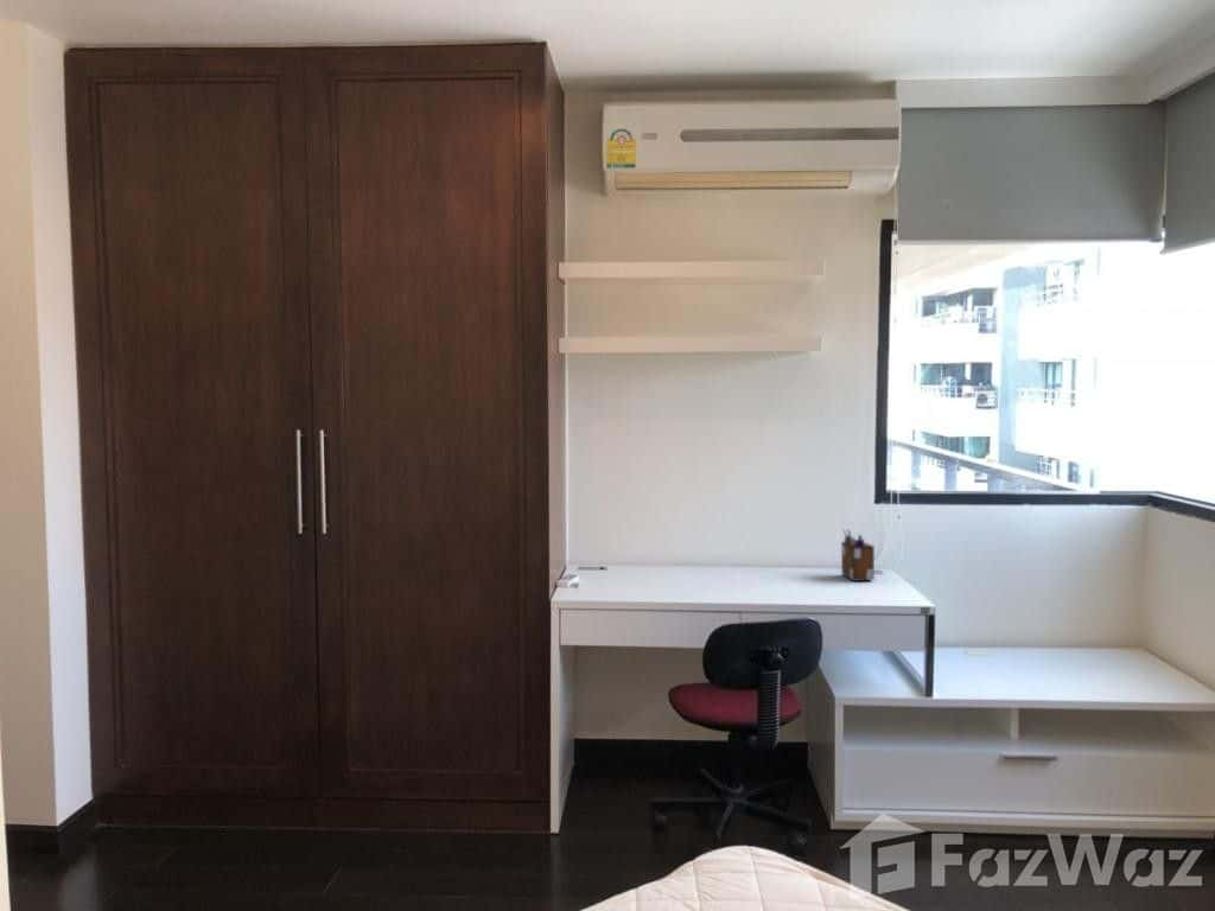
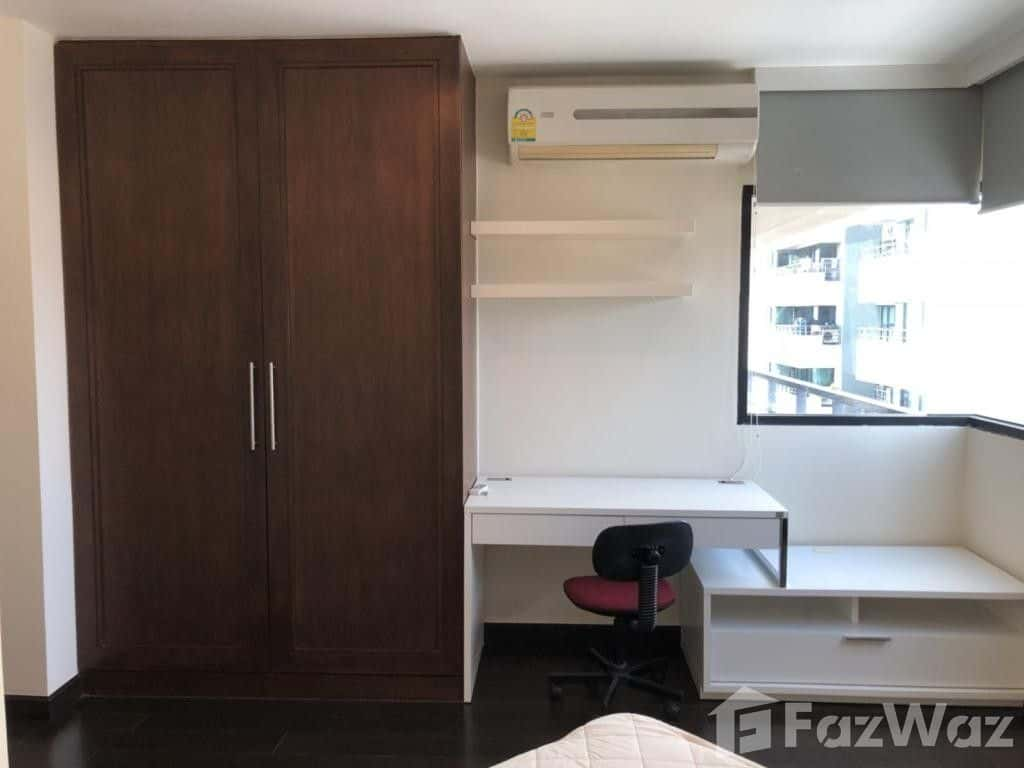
- desk organizer (857, 554)
